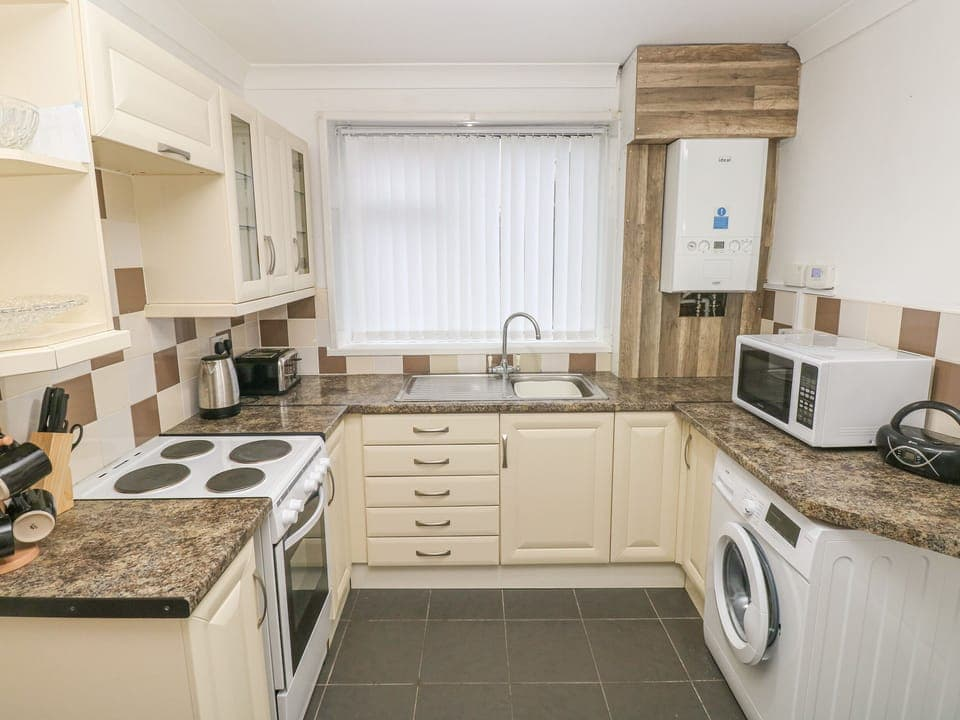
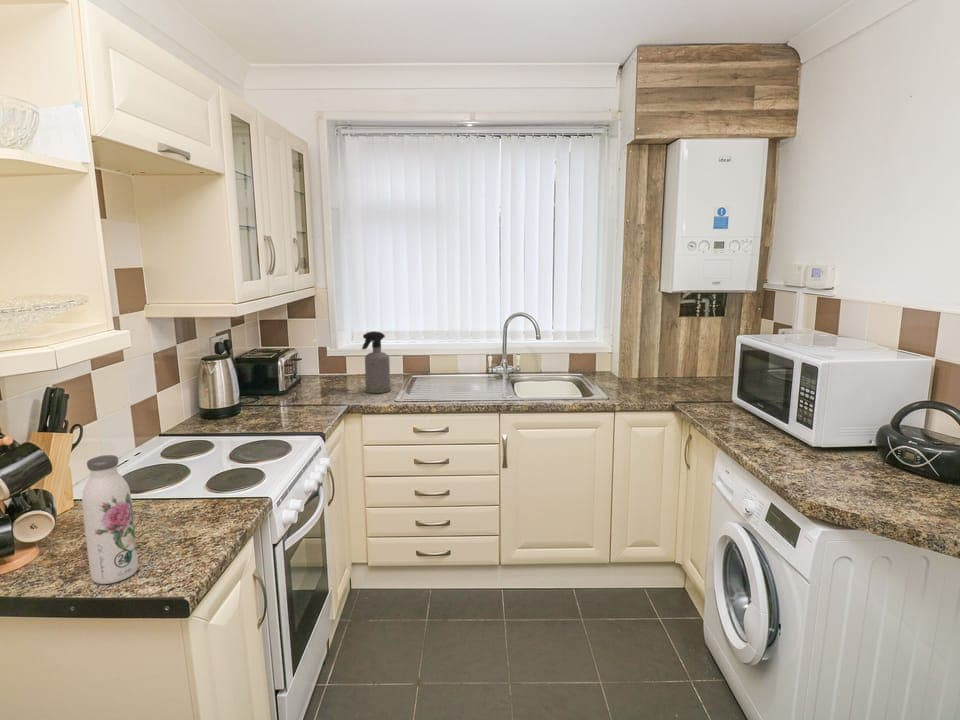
+ water bottle (108, 516)
+ spray bottle (375, 361)
